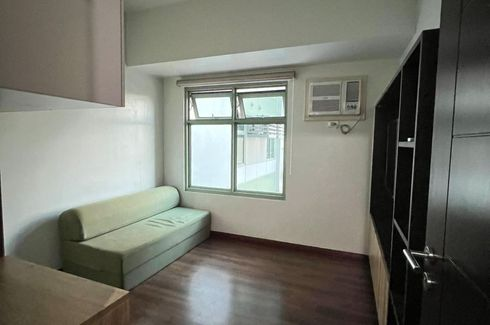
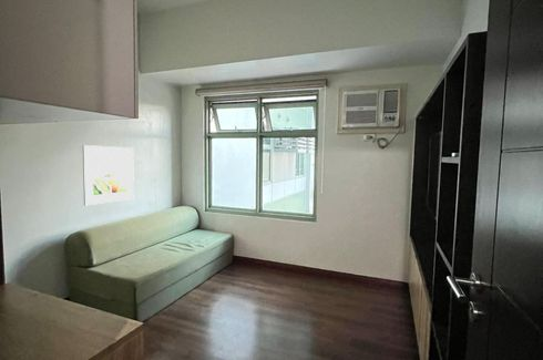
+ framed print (110, 174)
